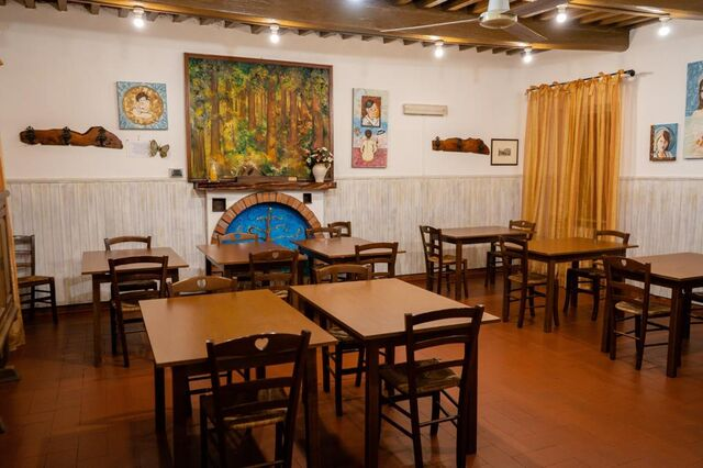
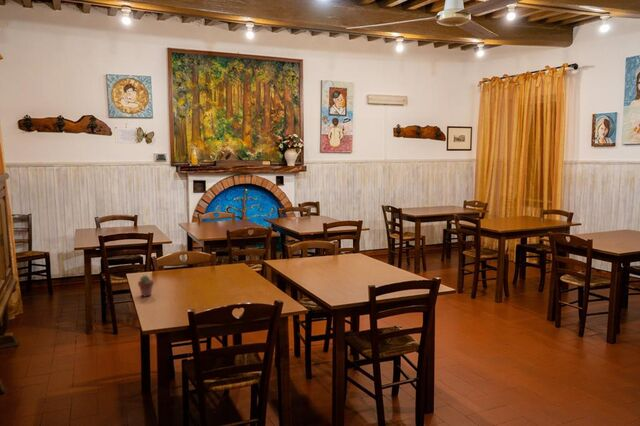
+ potted succulent (146, 285)
